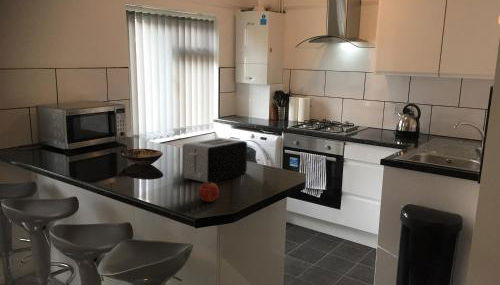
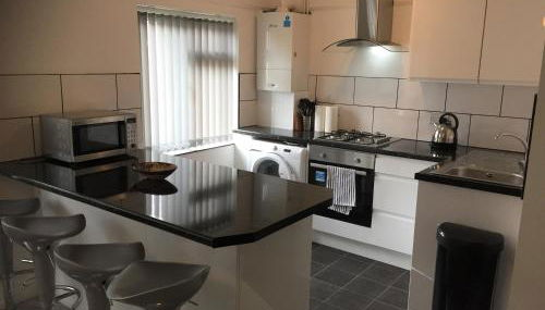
- fruit (208, 190)
- toaster (215, 159)
